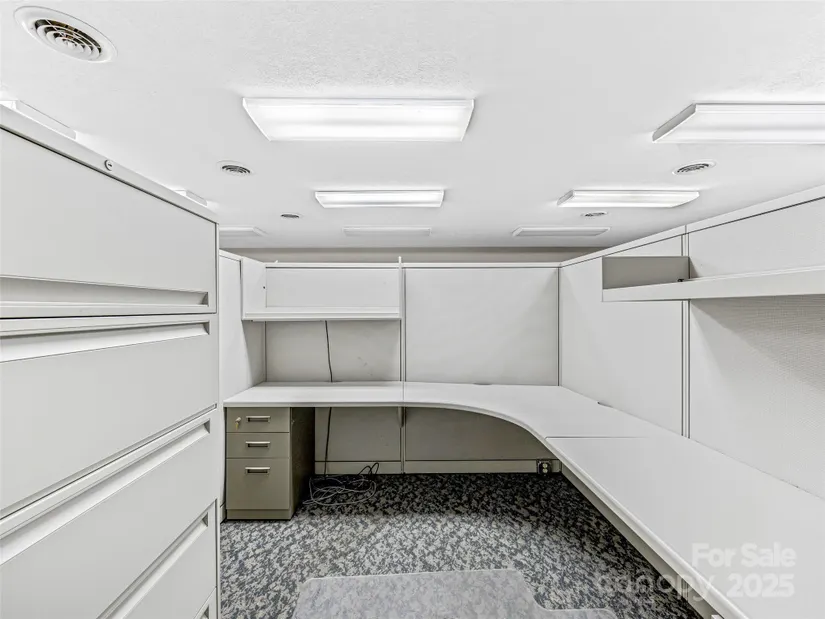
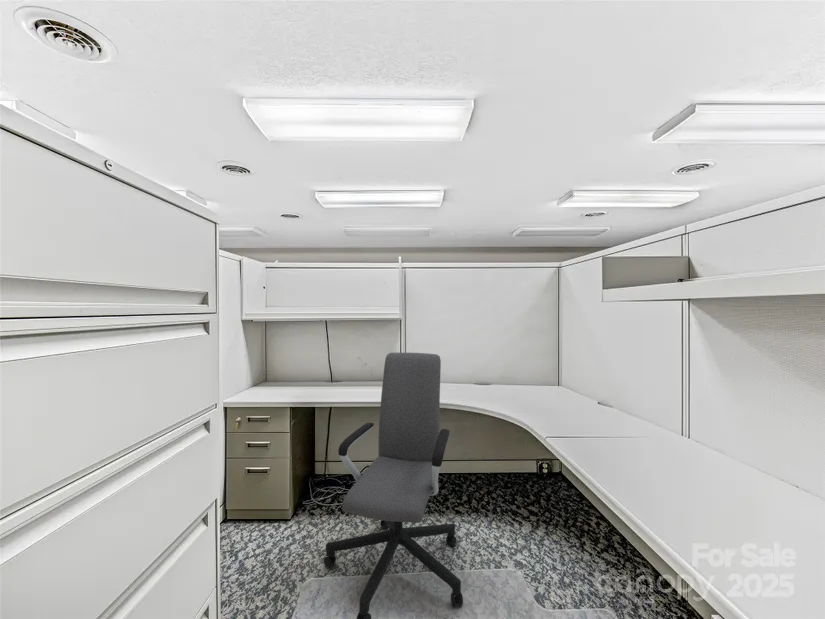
+ office chair (395, 464)
